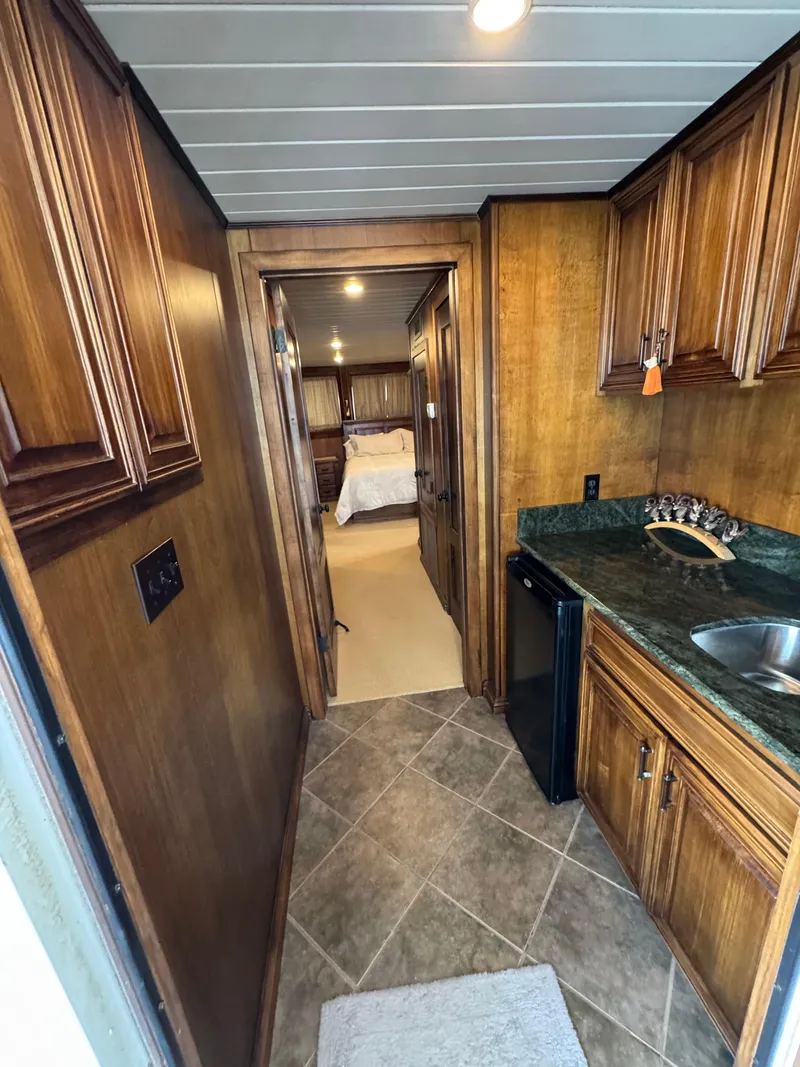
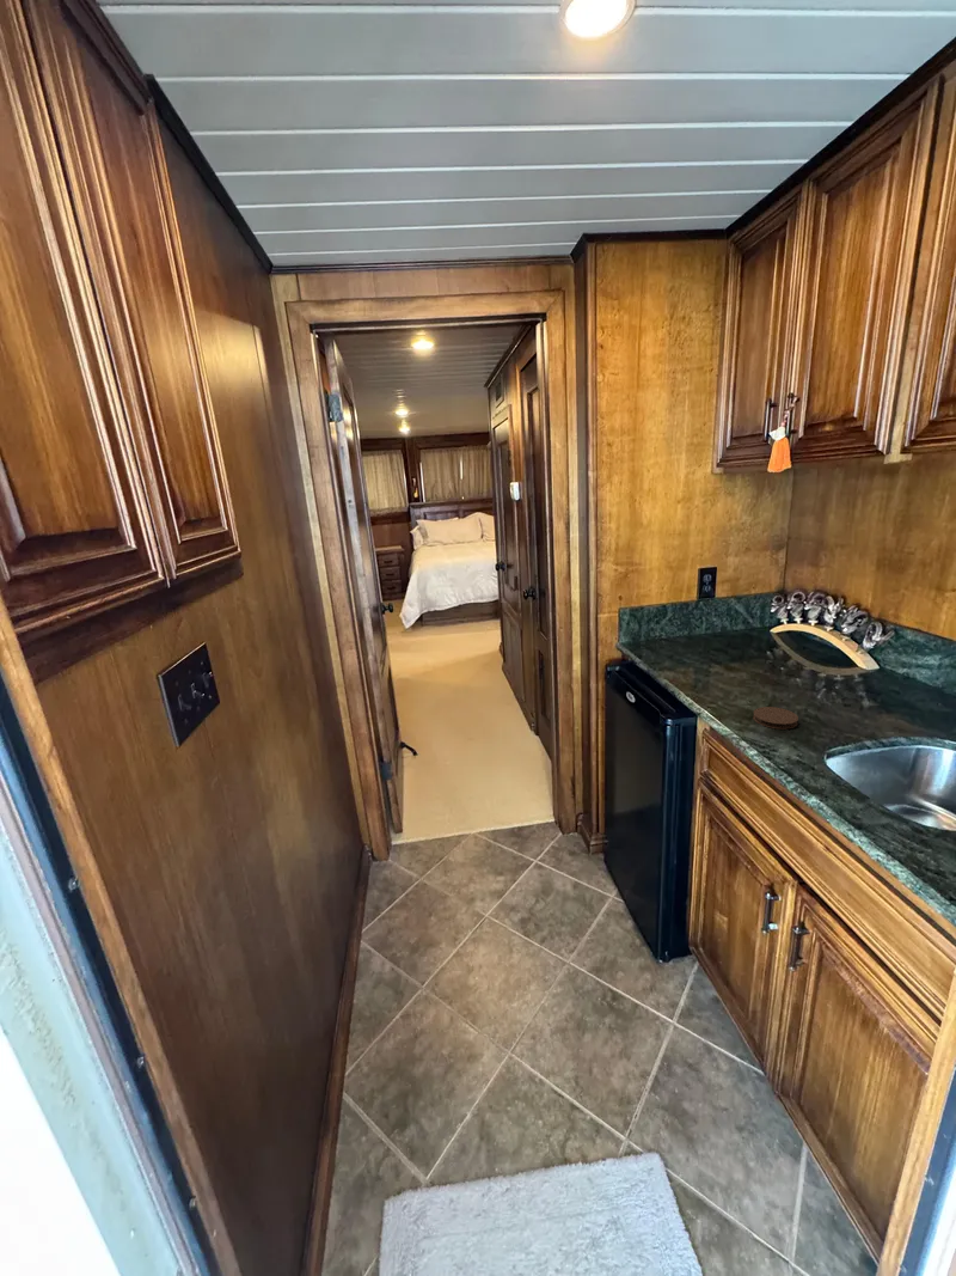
+ coaster (774, 718)
